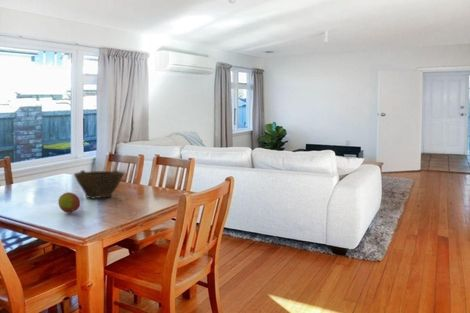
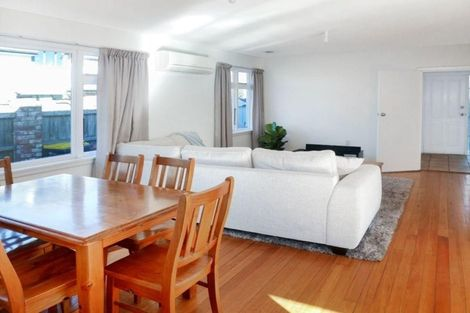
- fruit (69, 202)
- bowl (100, 183)
